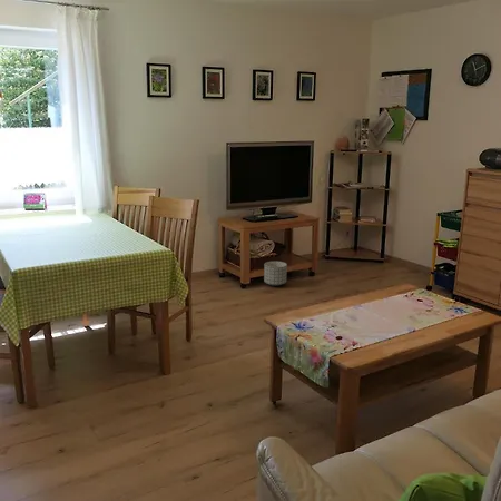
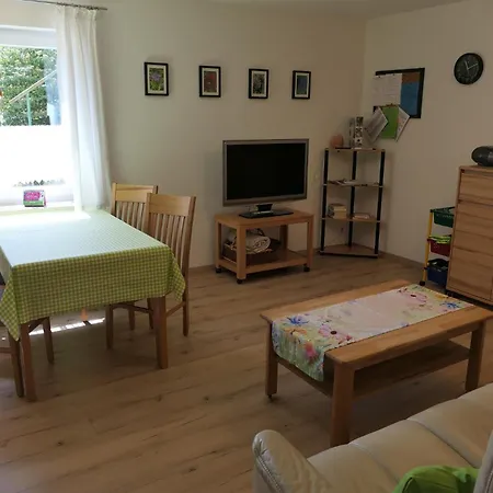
- planter (275, 274)
